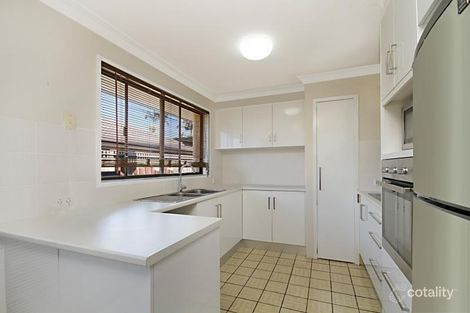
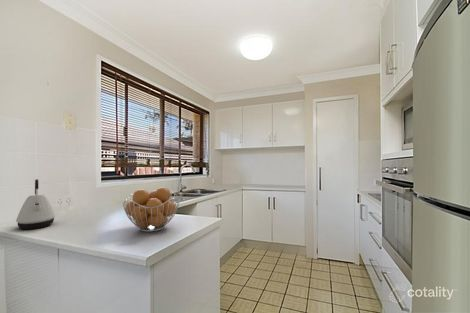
+ kettle (36, 202)
+ fruit basket (152, 207)
